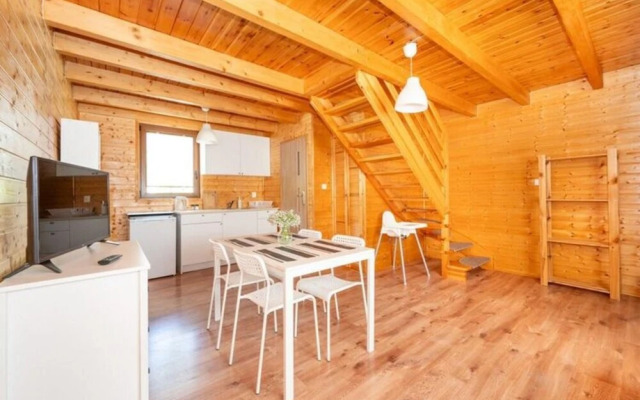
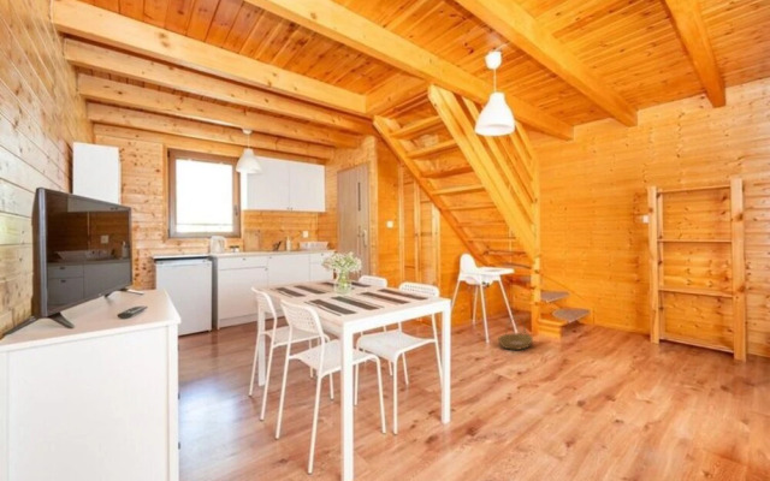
+ basket (515, 333)
